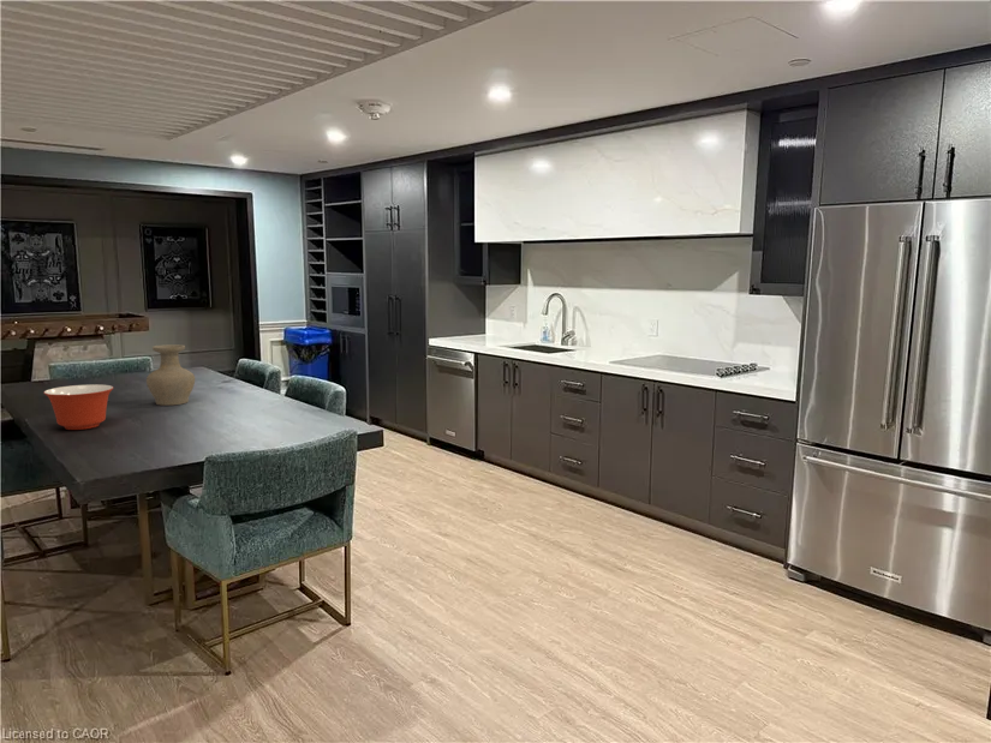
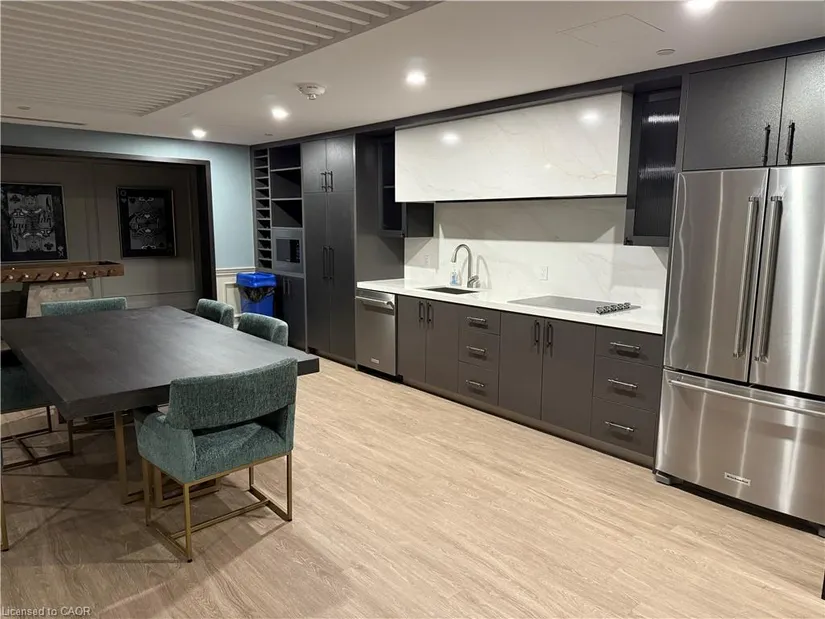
- vase (171, 375)
- mixing bowl (80, 407)
